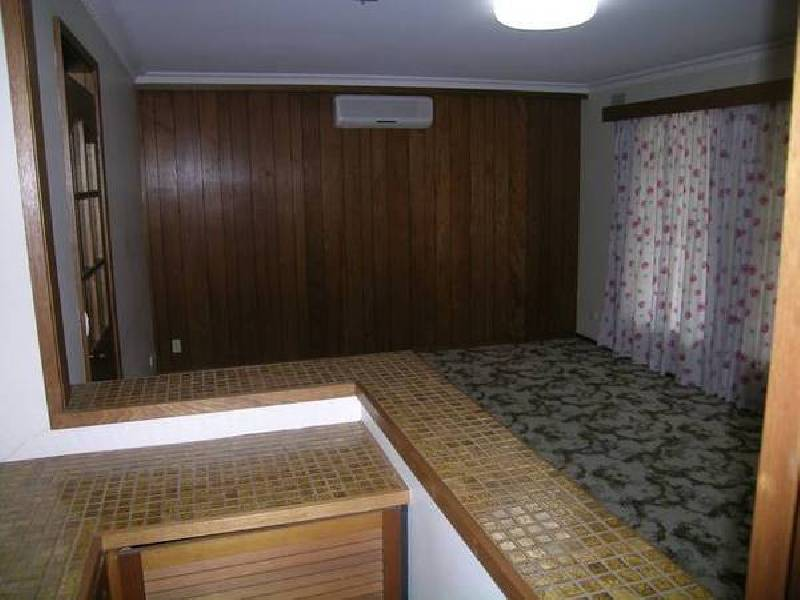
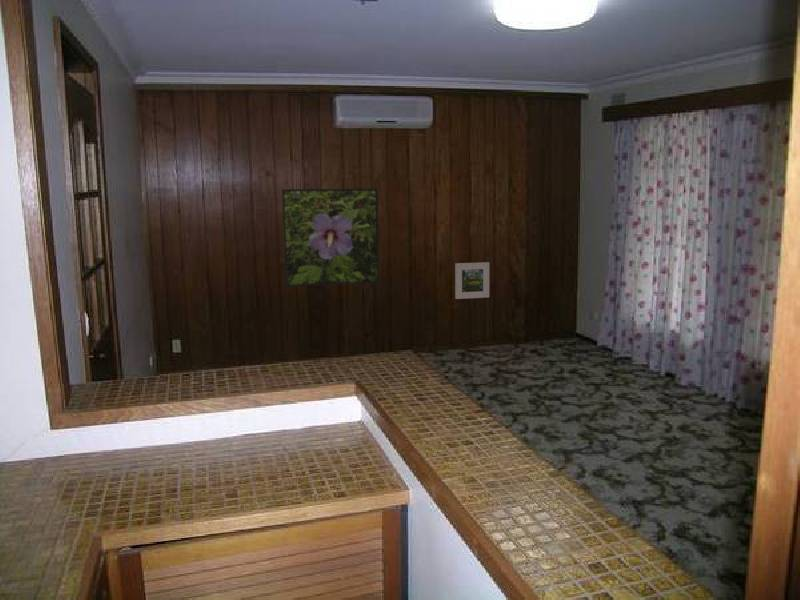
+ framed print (472, 280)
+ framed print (331, 237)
